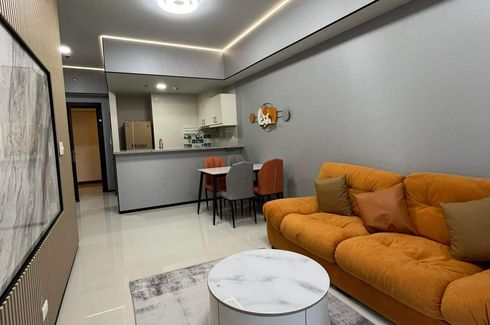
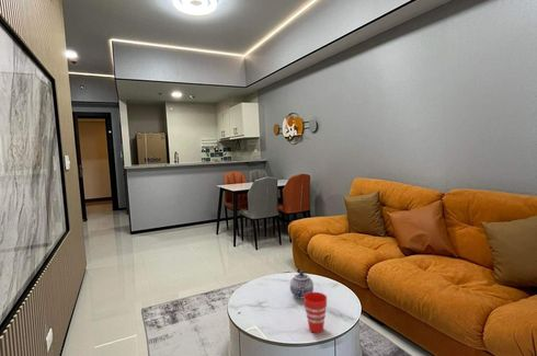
+ cup (316, 312)
+ teapot (301, 284)
